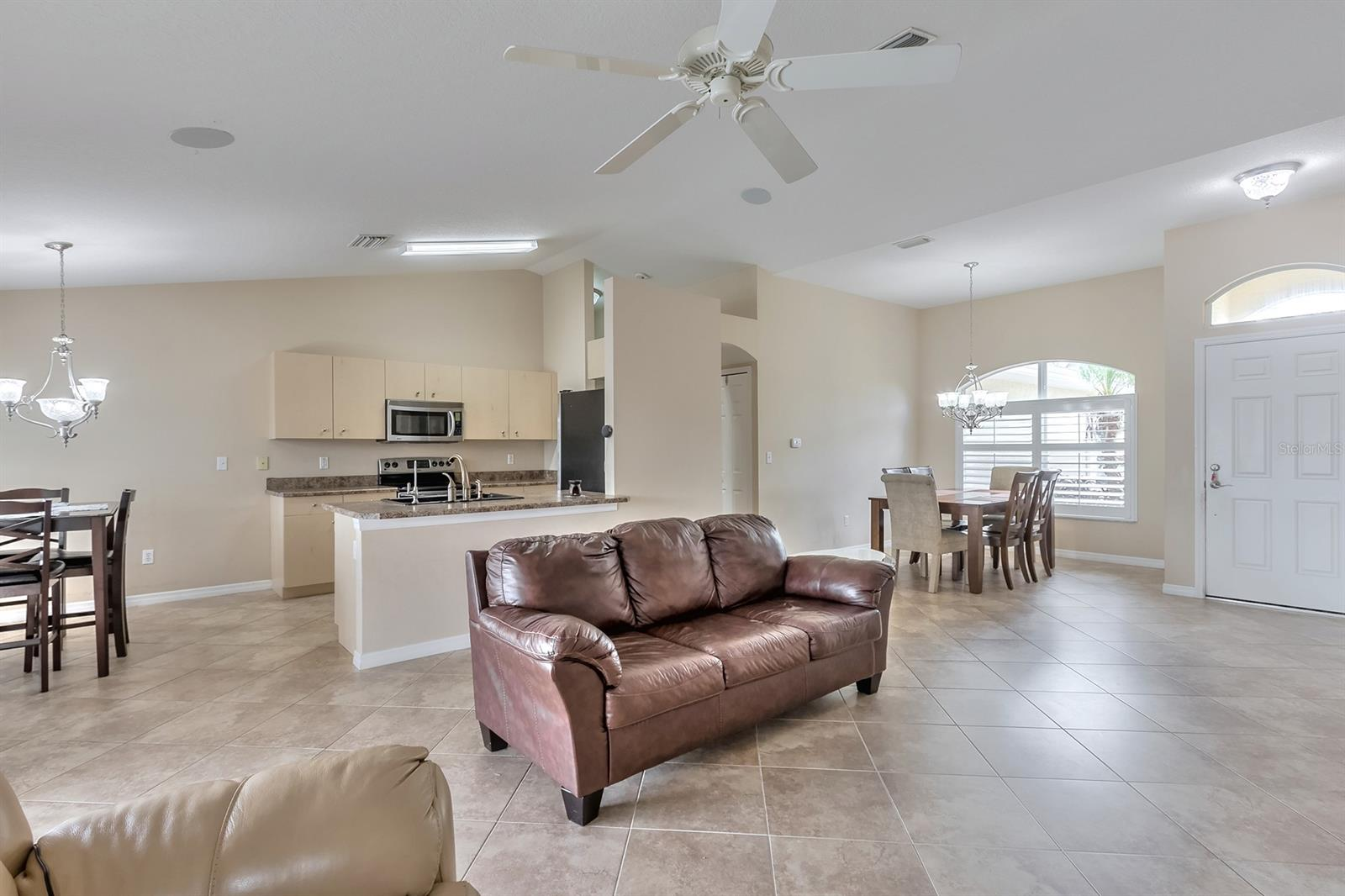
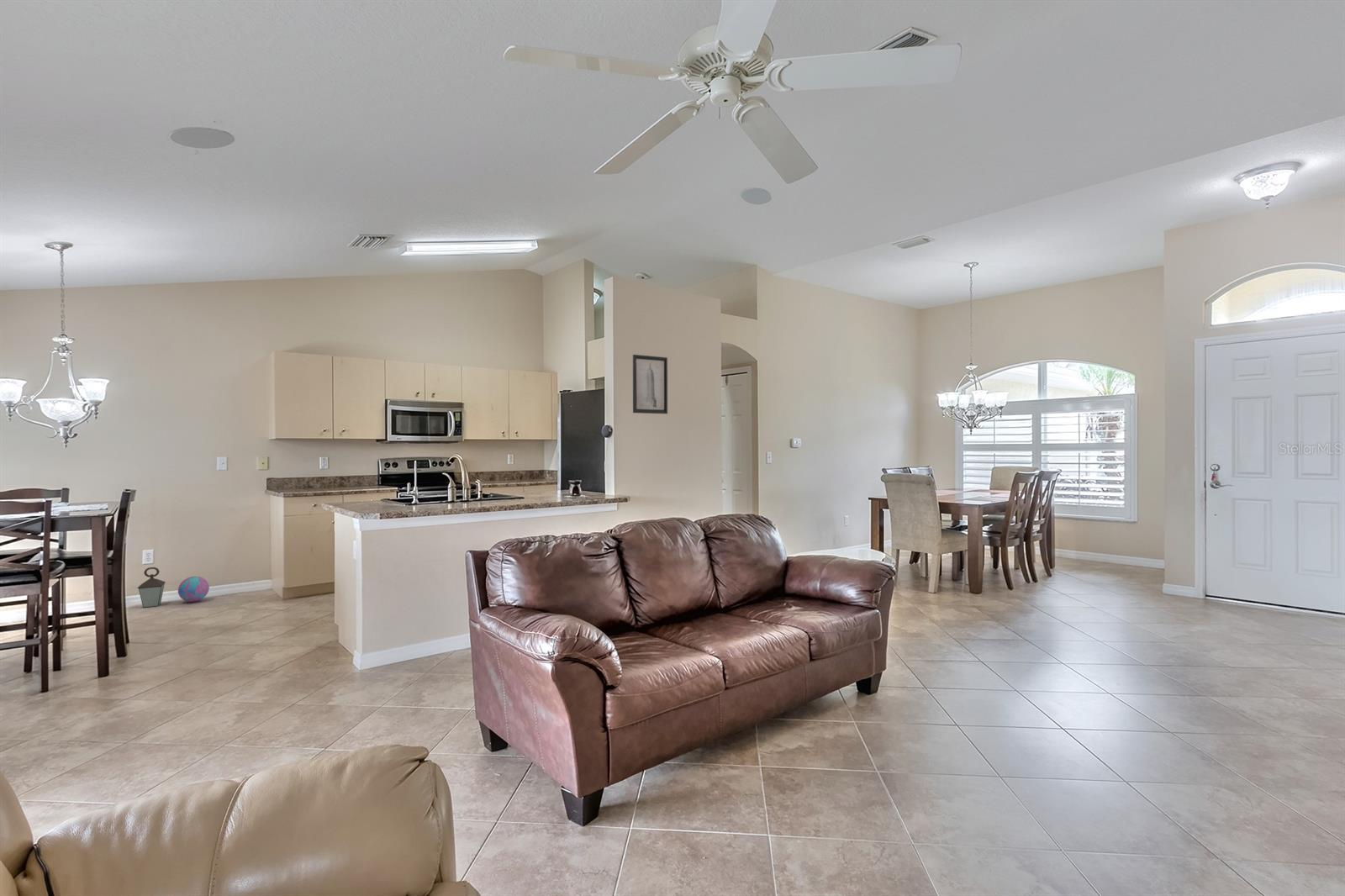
+ wall art (650, 384)
+ decorative ball (193, 588)
+ lantern (151, 586)
